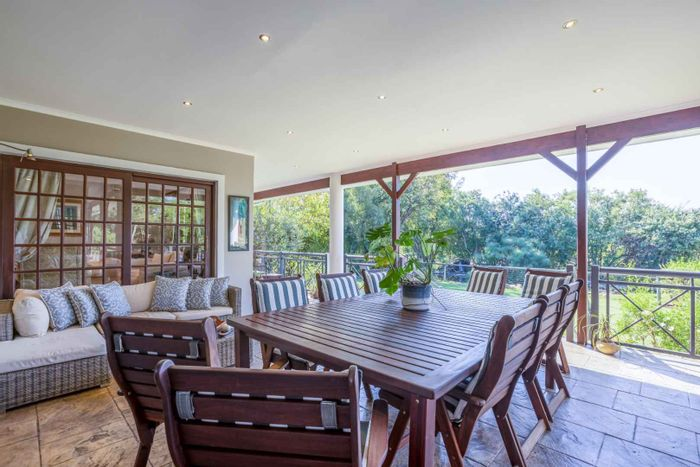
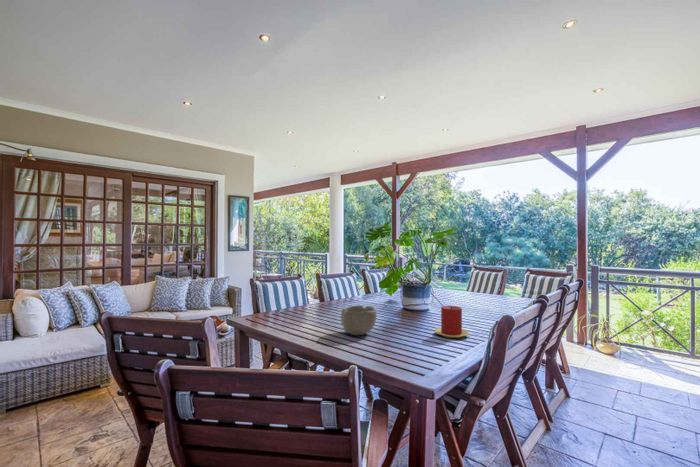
+ candle (451, 321)
+ bowl (358, 320)
